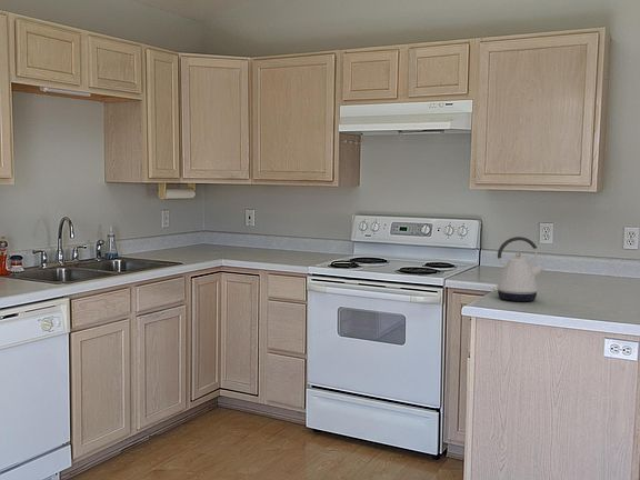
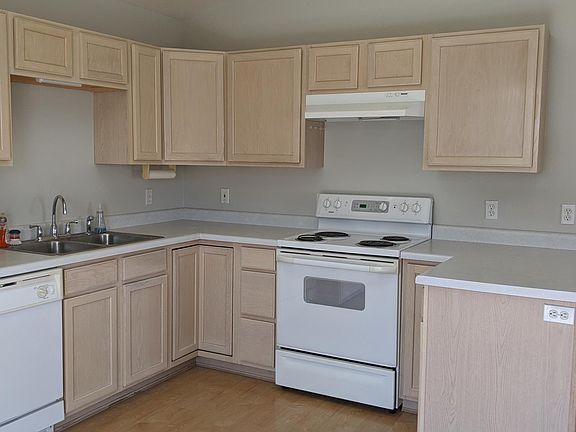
- kettle (519, 268)
